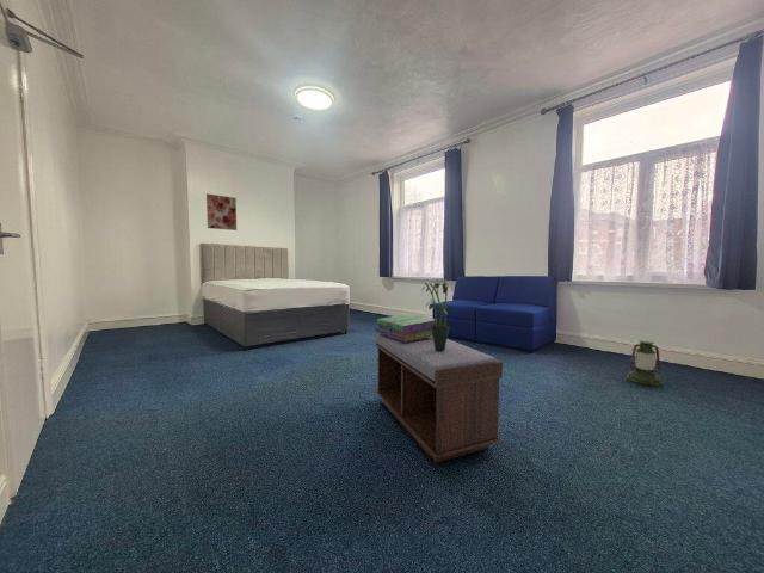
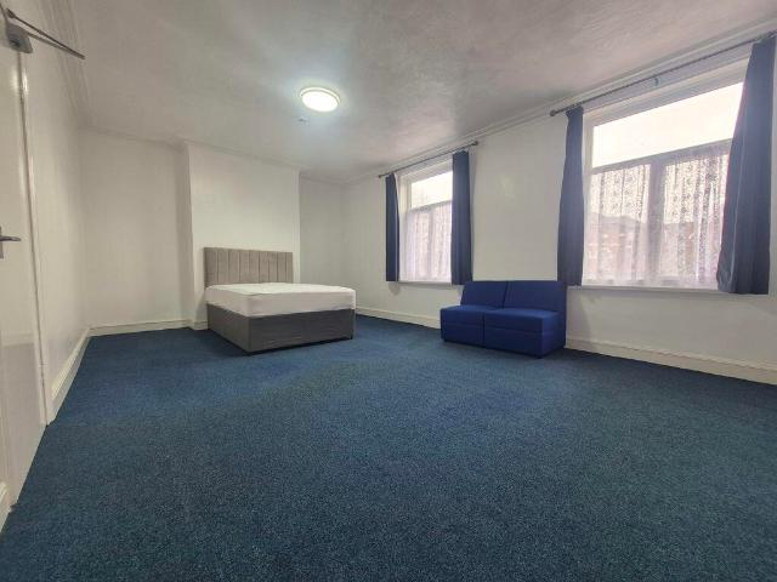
- stack of books (406, 327)
- wall art (221, 212)
- bench (426, 382)
- potted plant (436, 314)
- lantern (645, 361)
